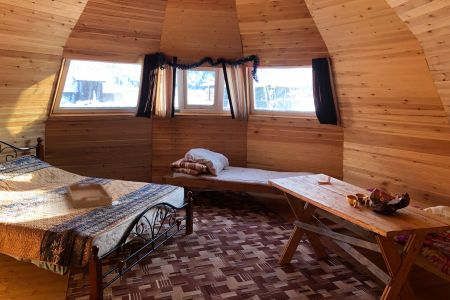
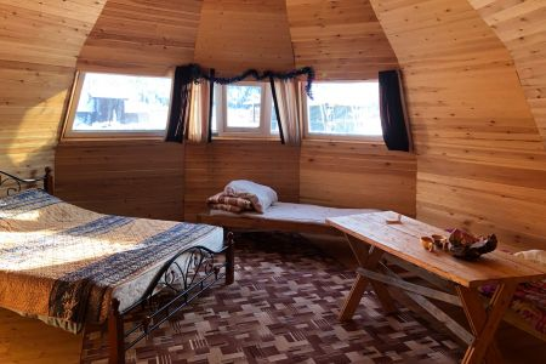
- serving tray (88, 193)
